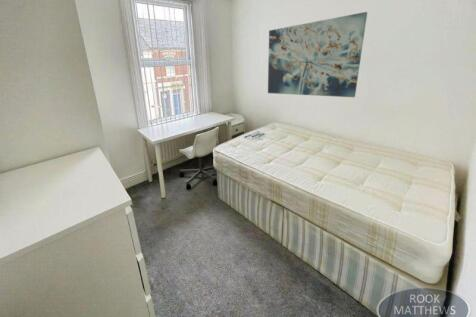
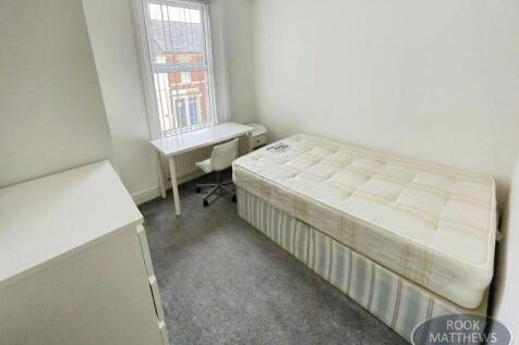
- wall art (307, 60)
